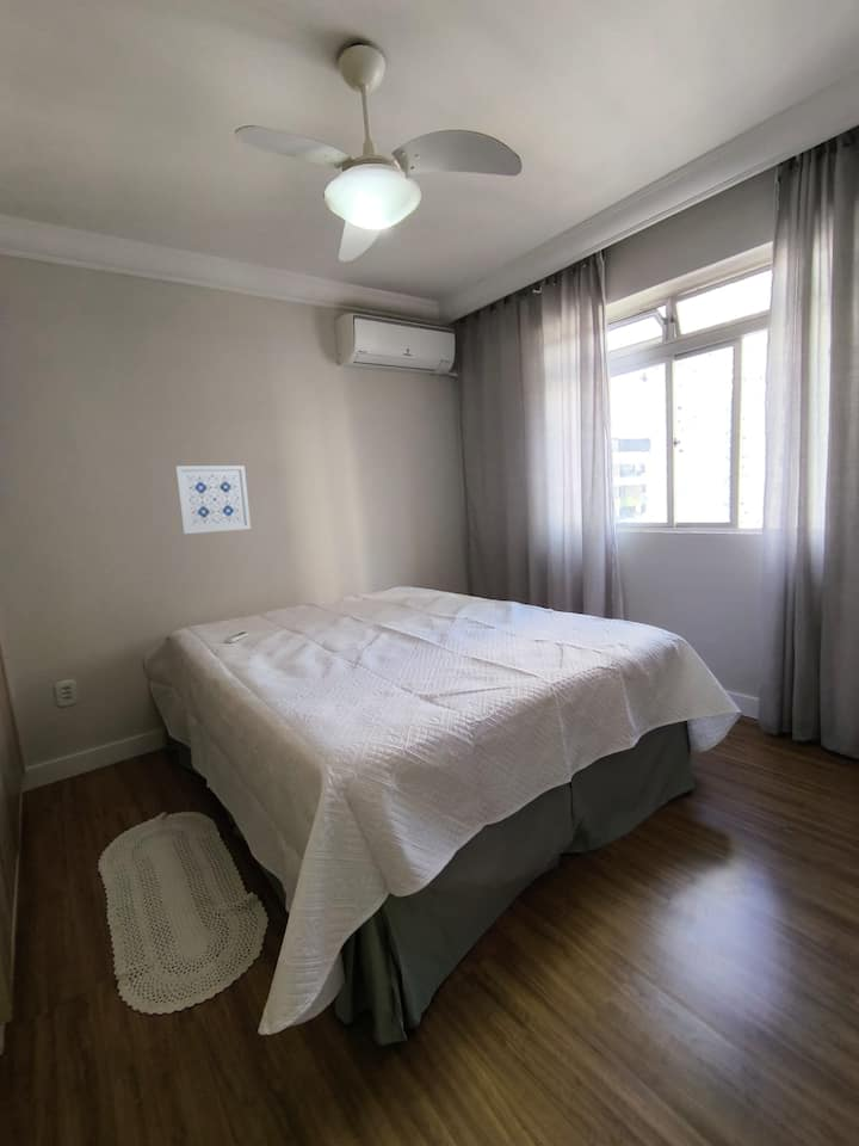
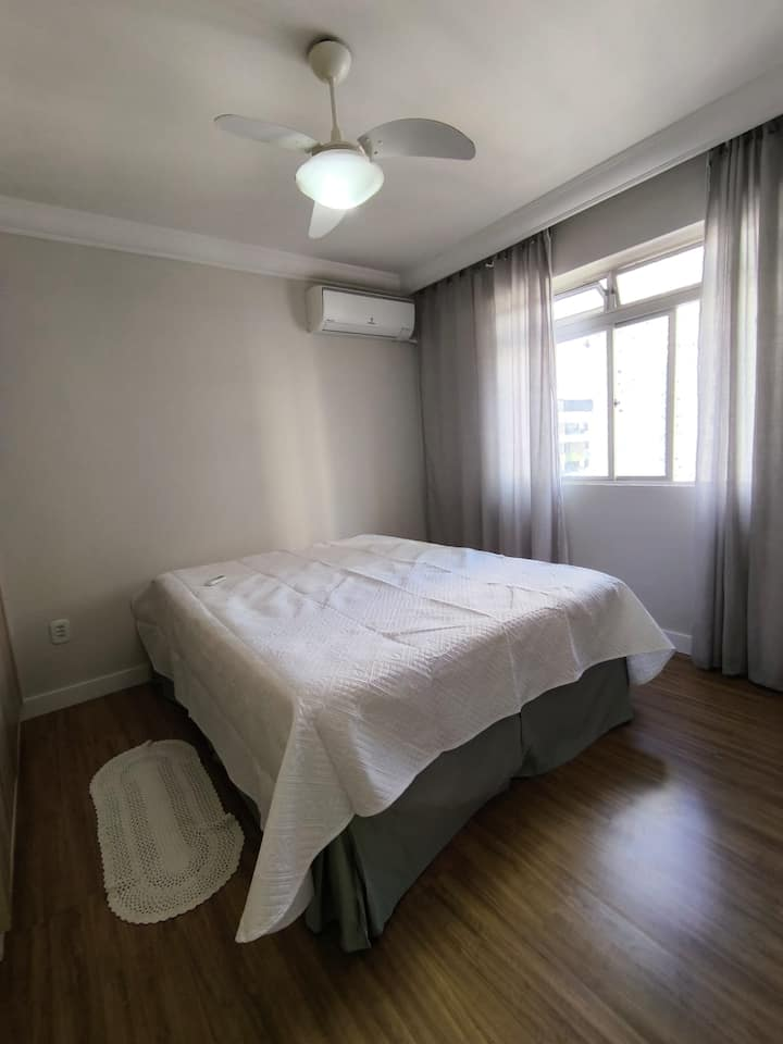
- wall art (214, 498)
